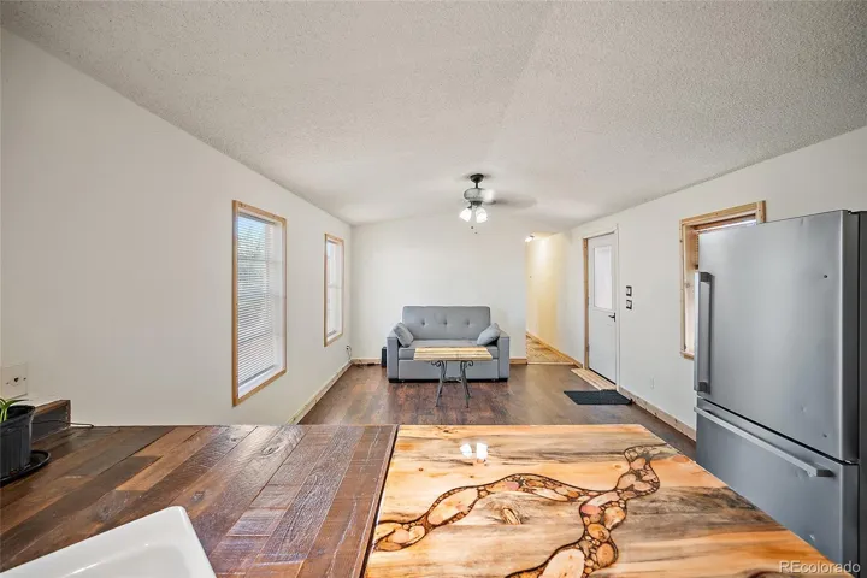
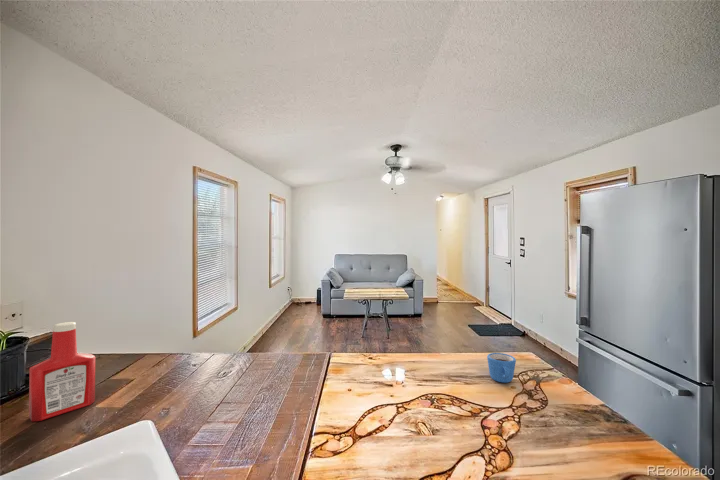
+ soap bottle (64, 366)
+ mug (502, 370)
